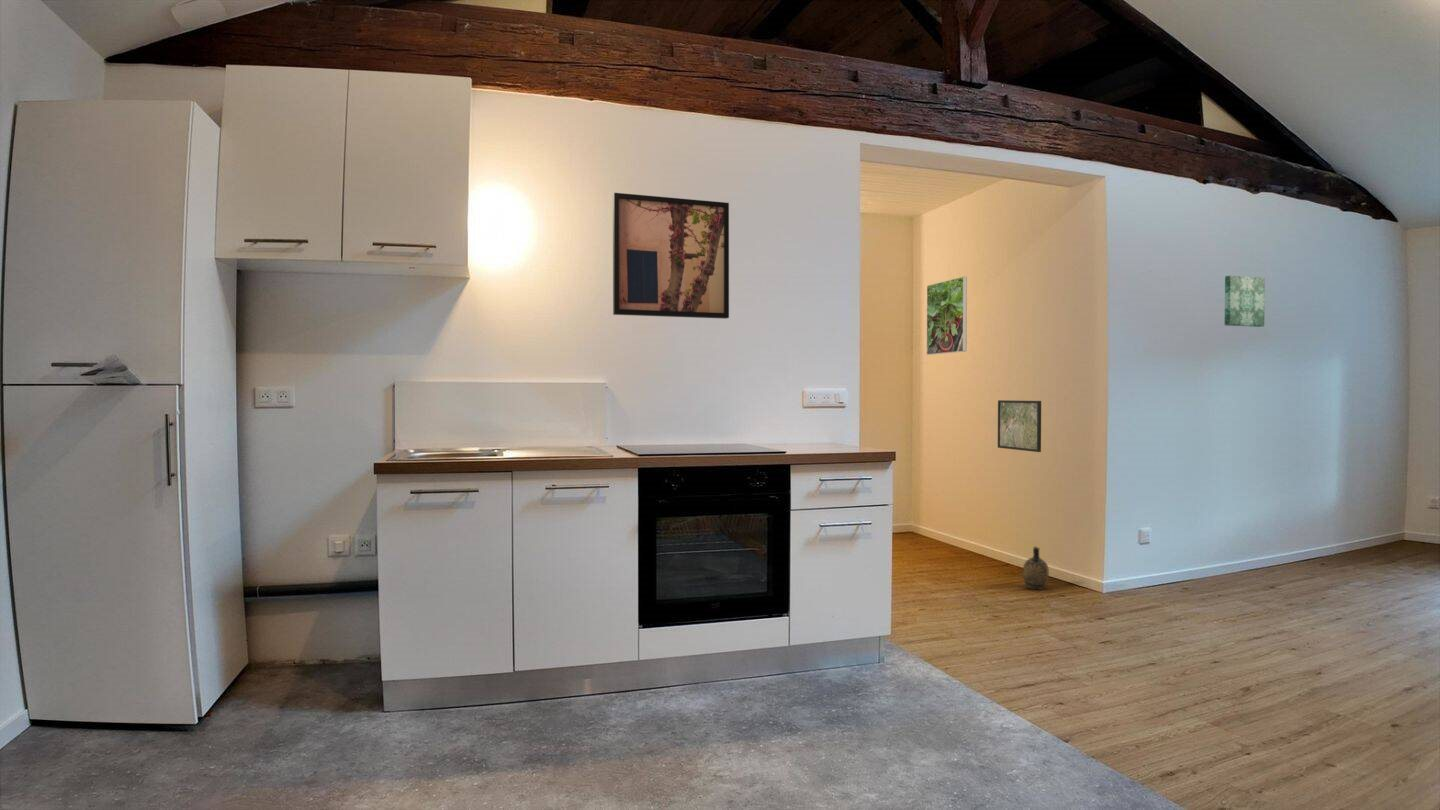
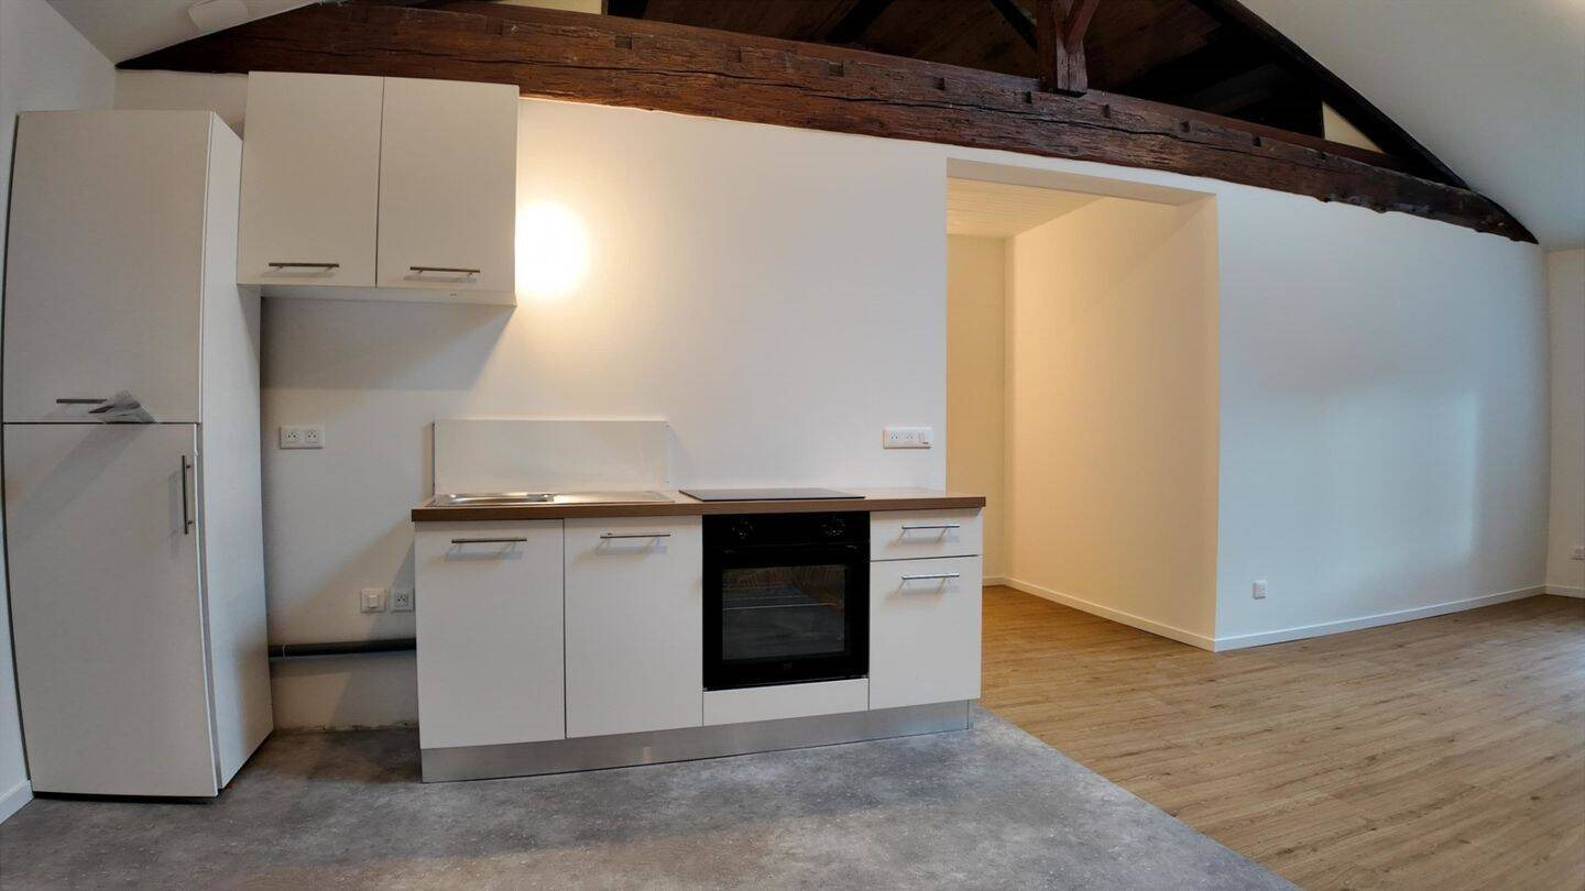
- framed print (1018, 425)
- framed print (945, 317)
- wall art (672, 257)
- ceramic jug (1035, 566)
- wall art (1244, 301)
